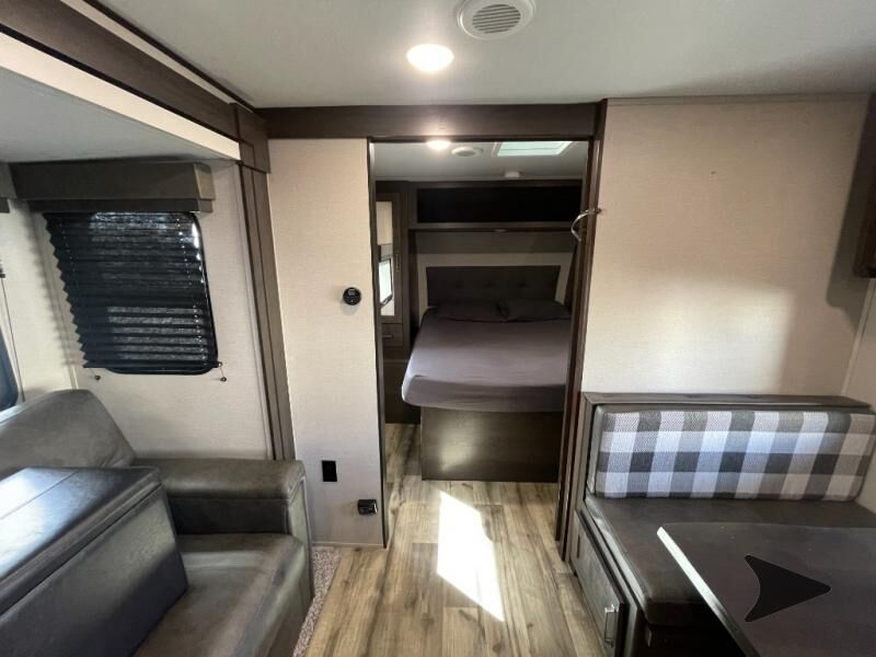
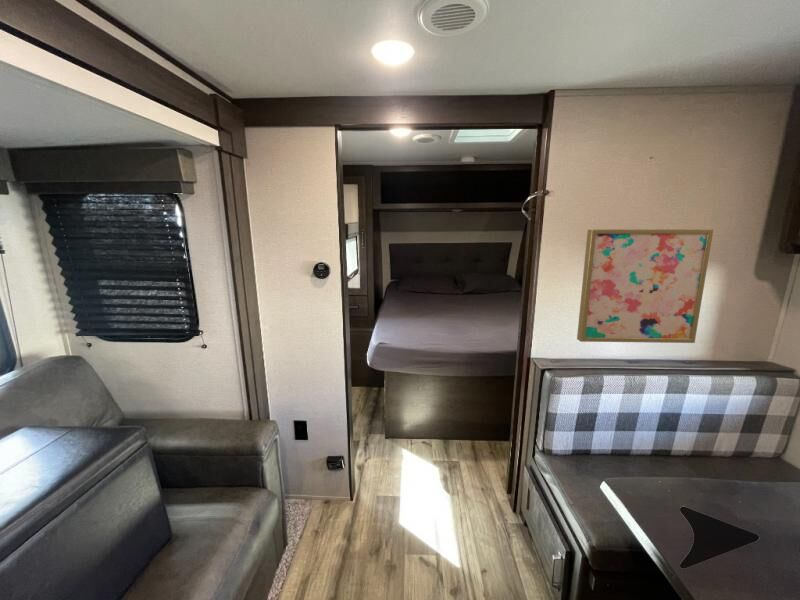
+ wall art (641, 287)
